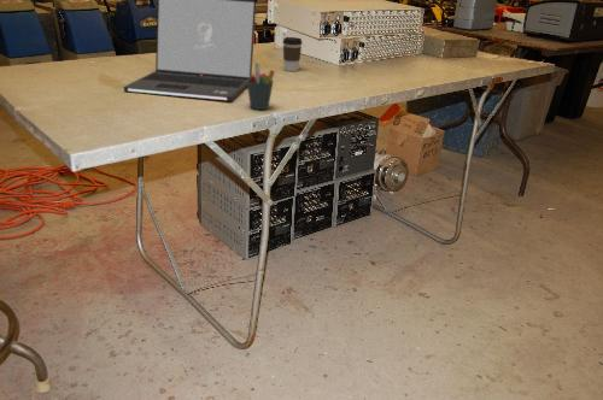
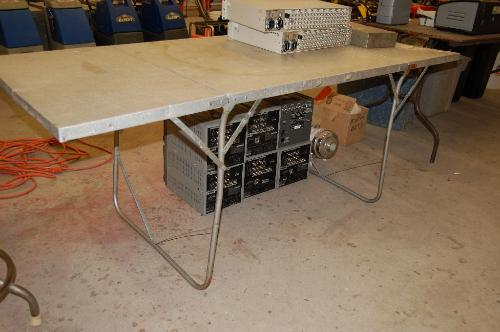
- laptop (192, 43)
- pen holder (259, 87)
- coffee cup (292, 54)
